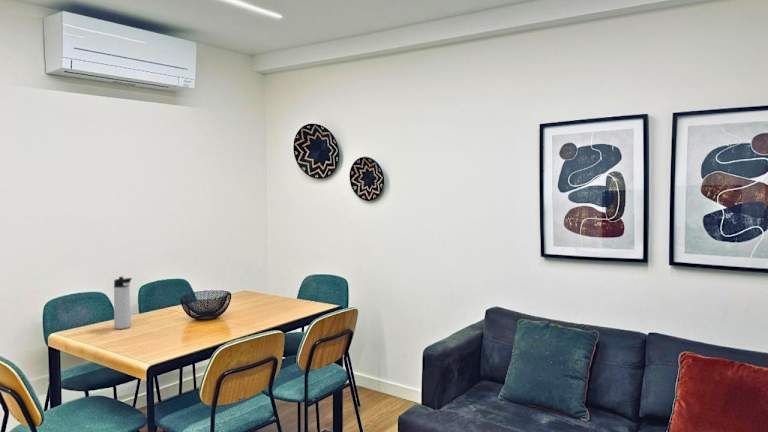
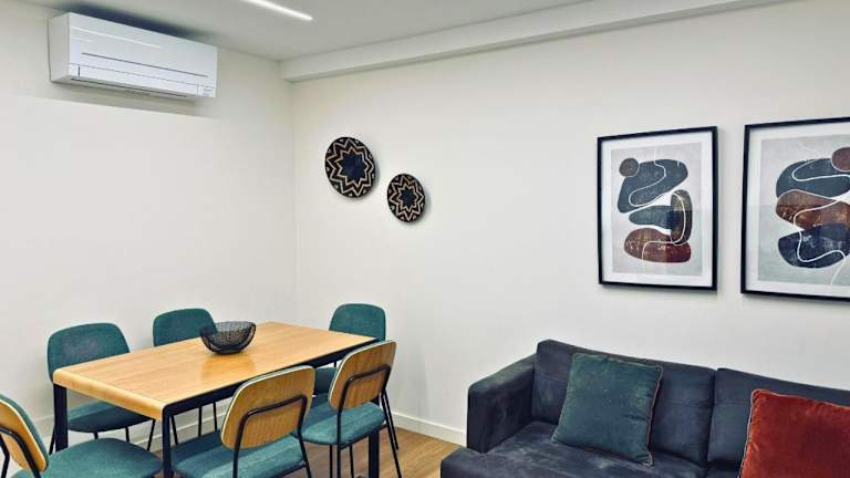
- thermos bottle (123, 302)
